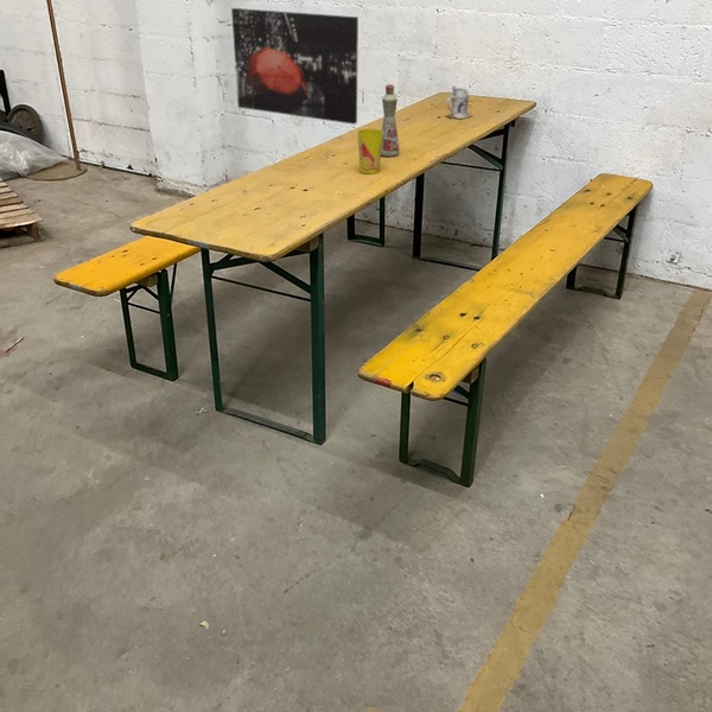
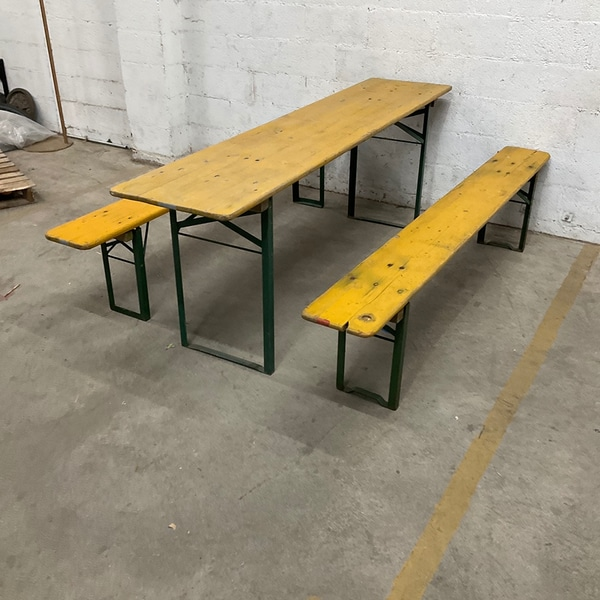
- wall art (293, 65)
- bottle (389, 120)
- beer mug (459, 100)
- cup (369, 151)
